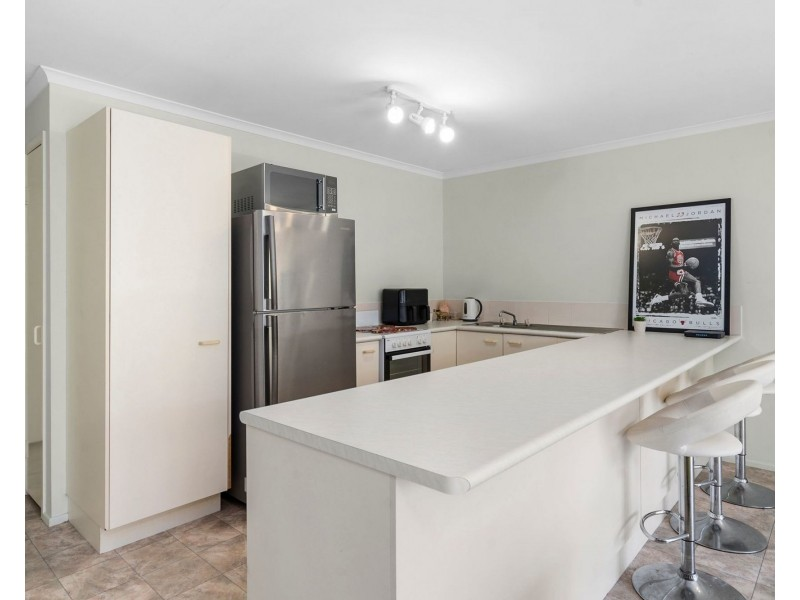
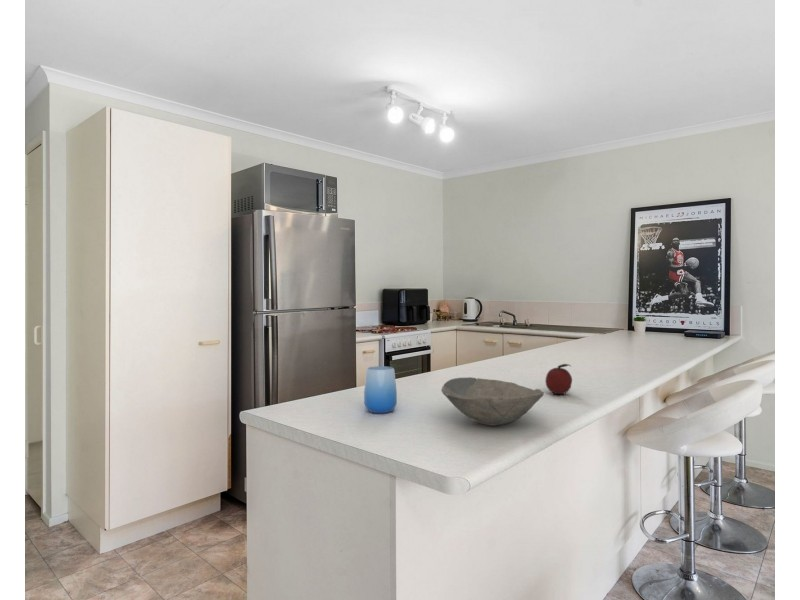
+ cup (380, 389)
+ fruit (559, 378)
+ bowl (493, 403)
